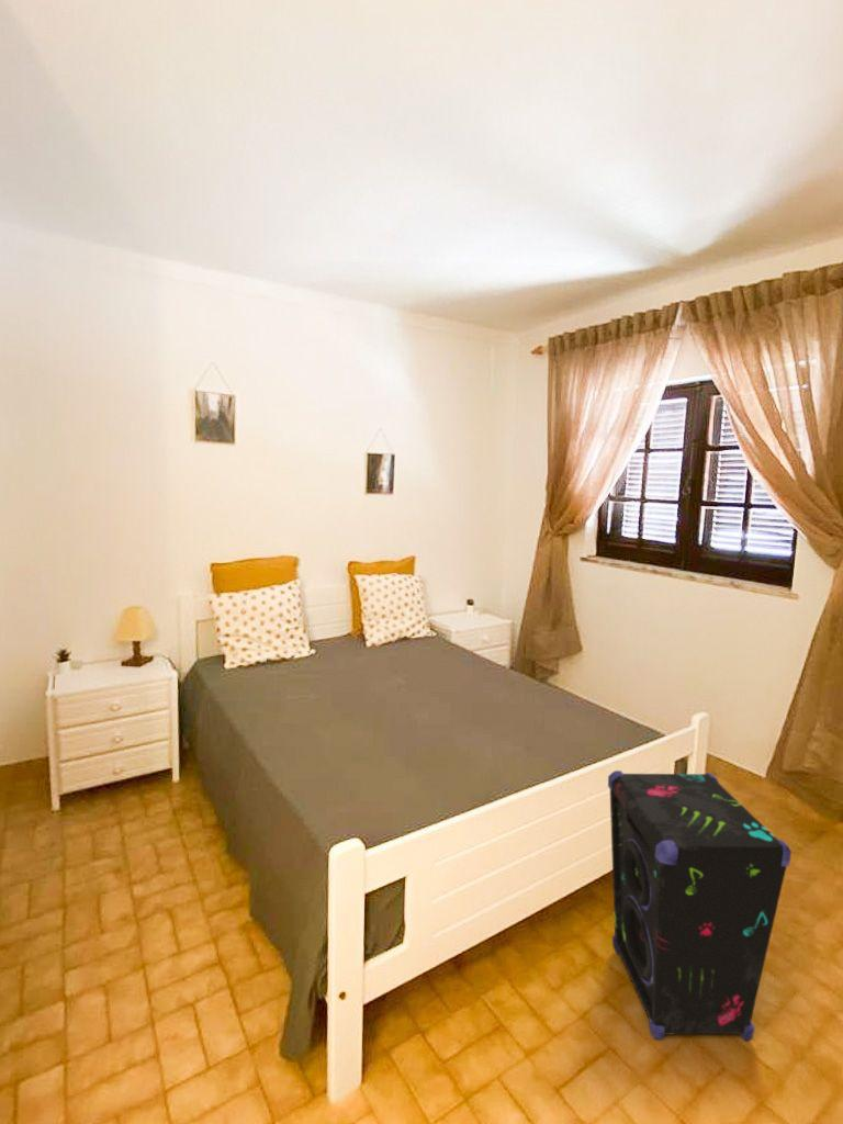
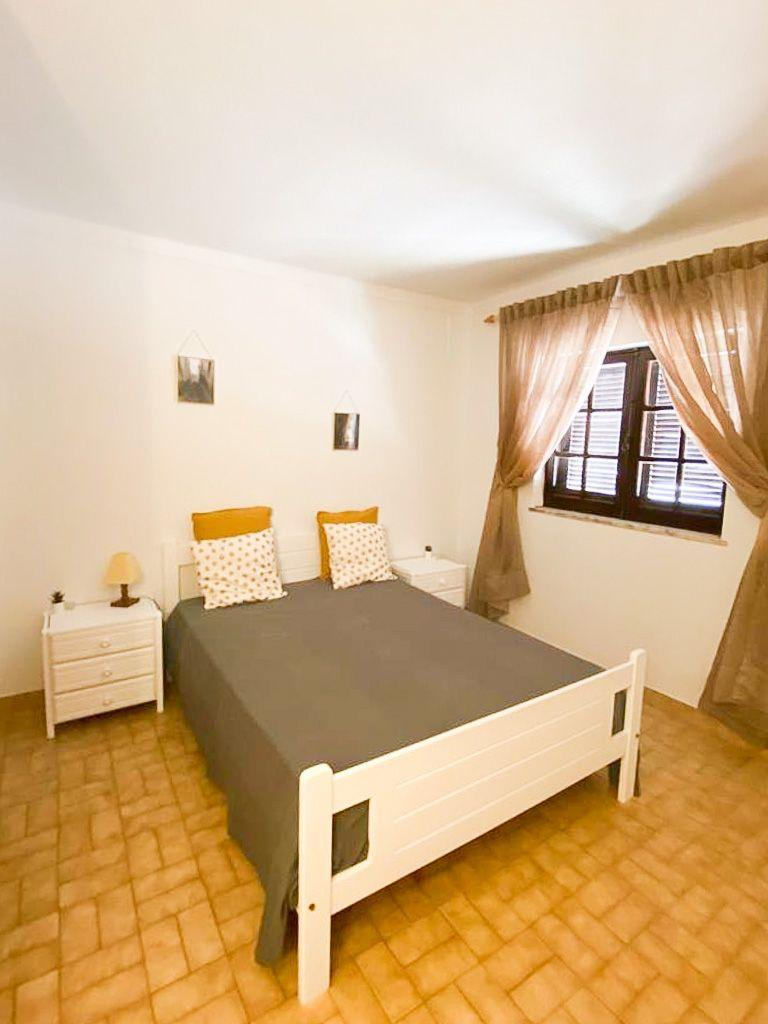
- speaker (682, 899)
